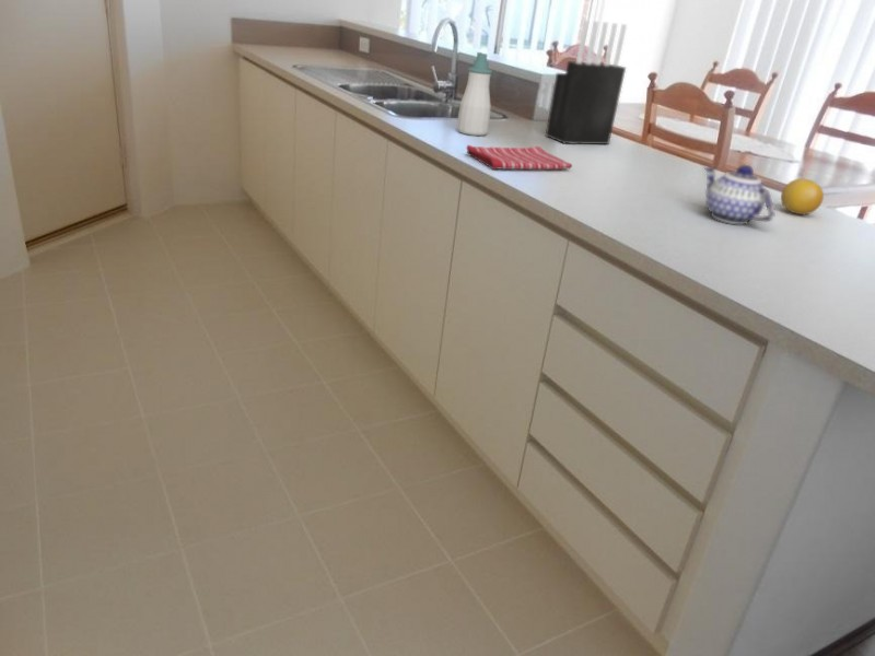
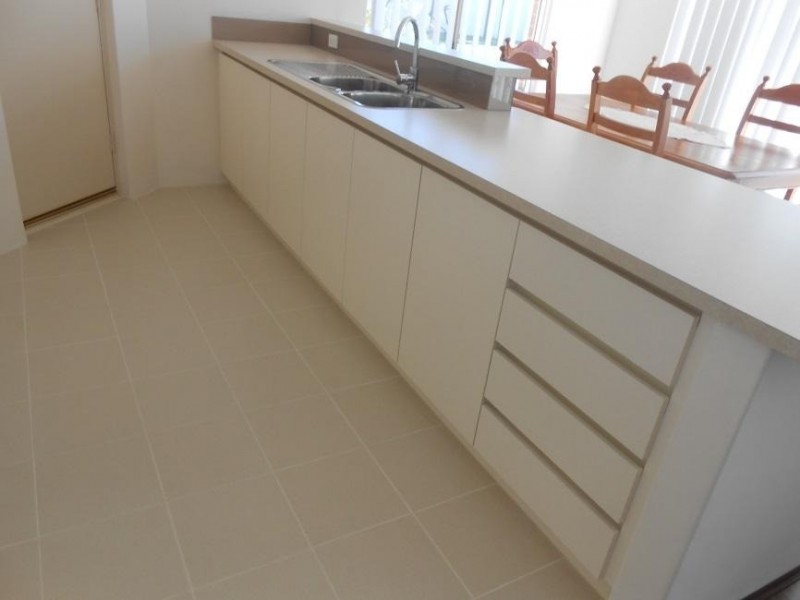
- dish towel (517, 156)
- knife block (586, 82)
- soap bottle (477, 94)
- teapot (736, 191)
- fruit (802, 196)
